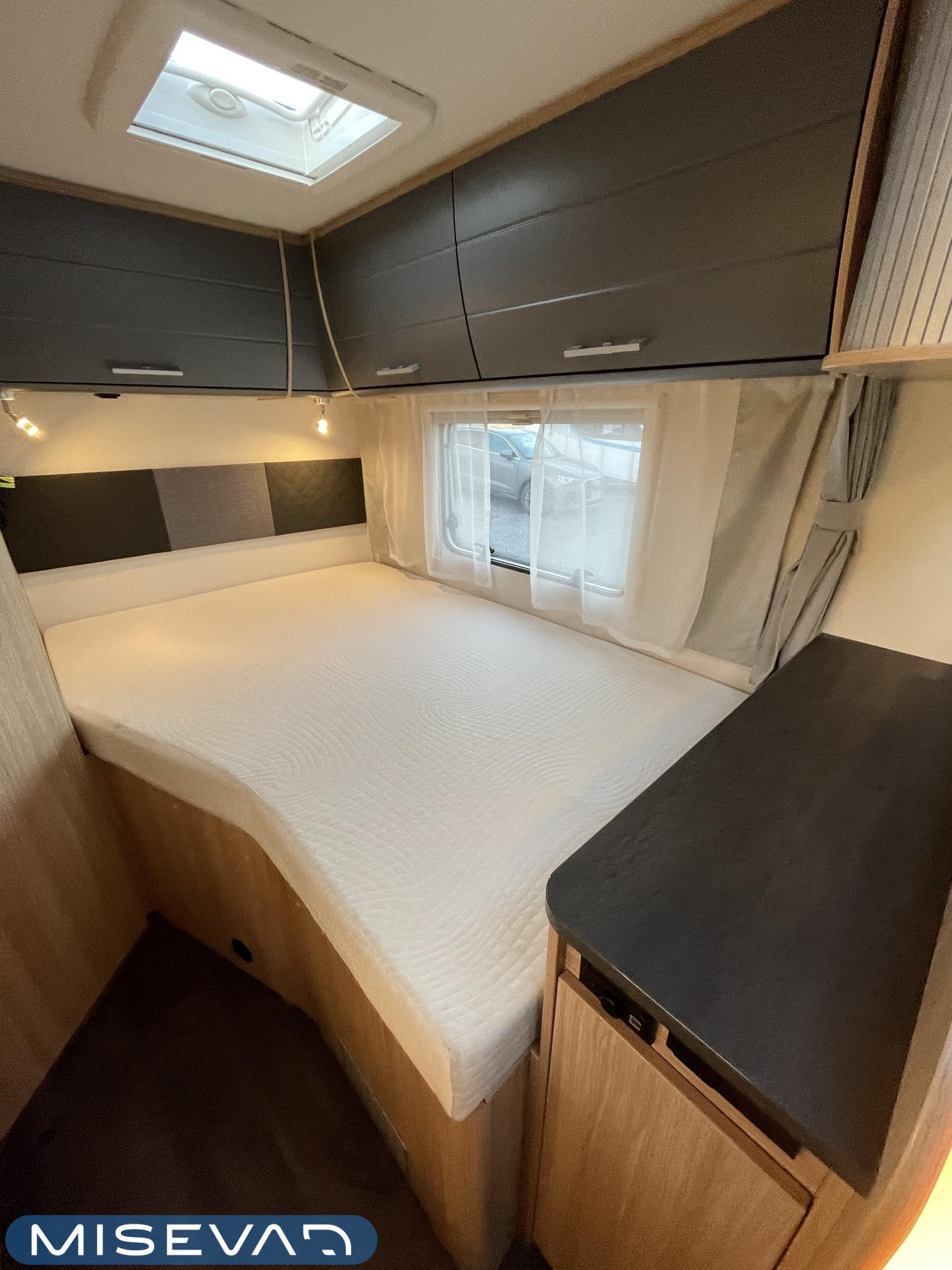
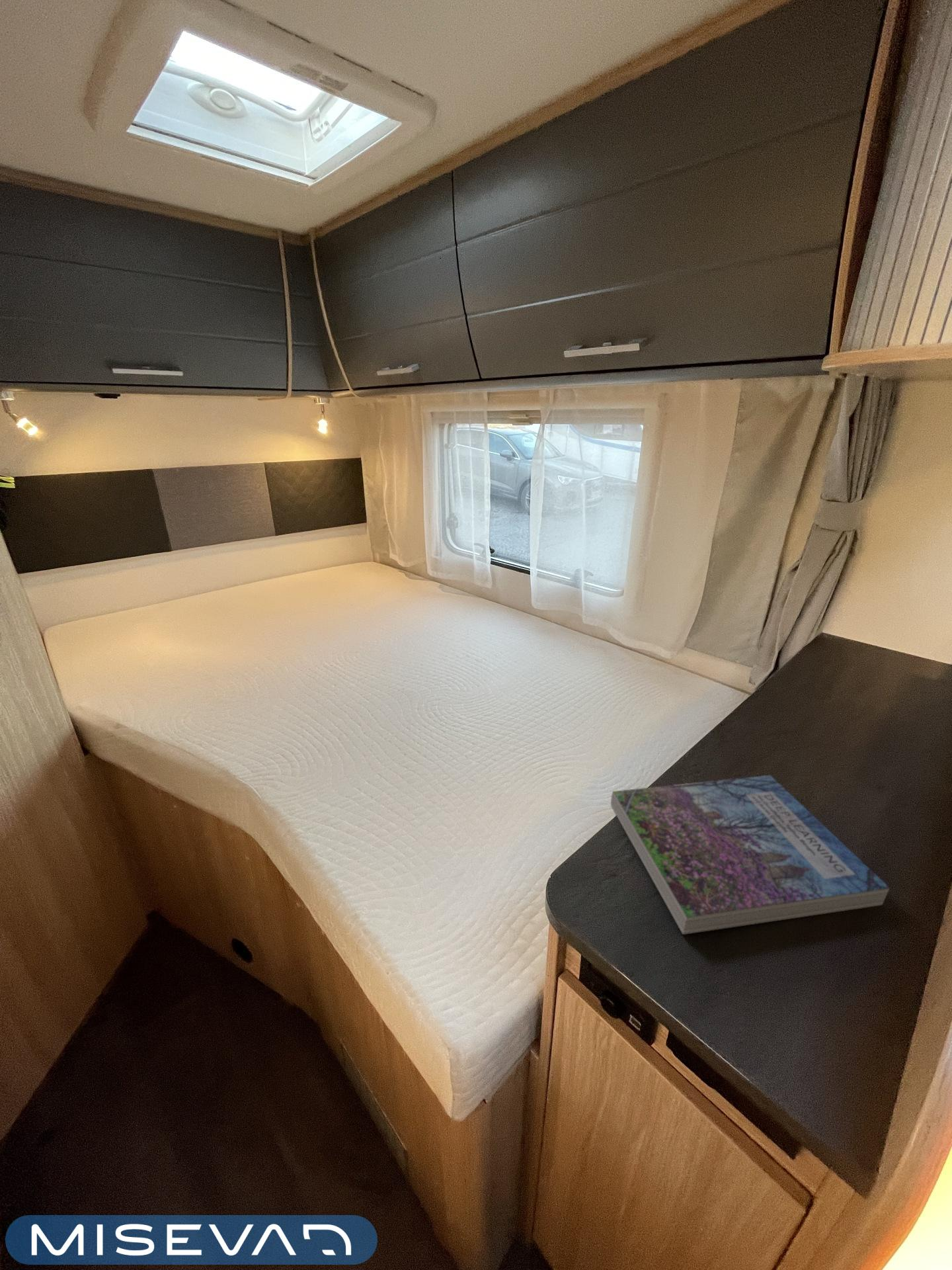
+ book (732, 841)
